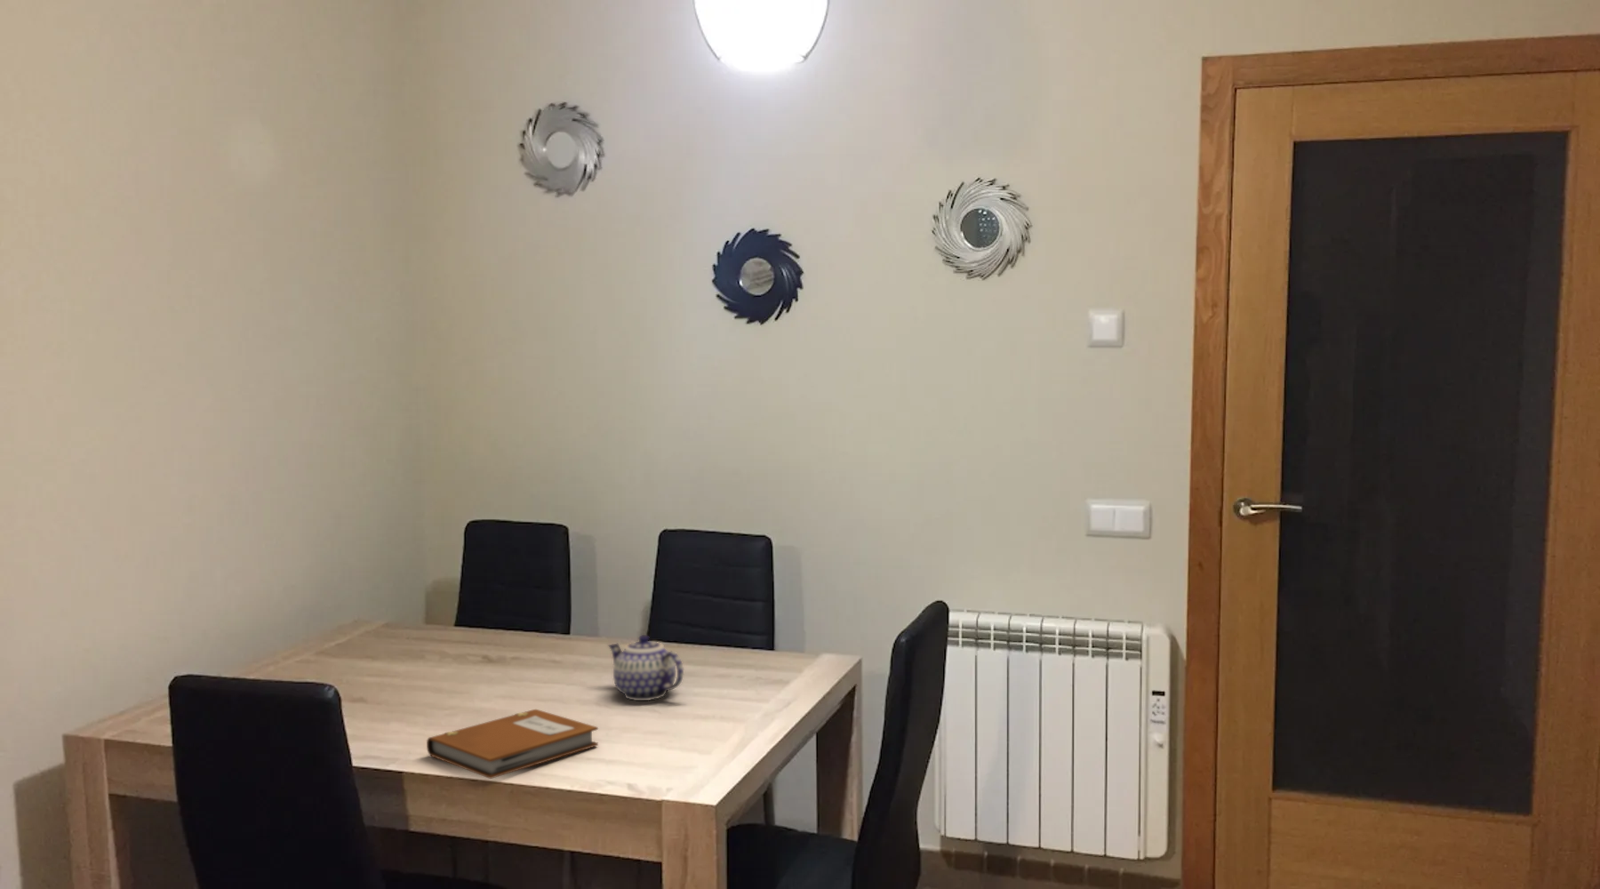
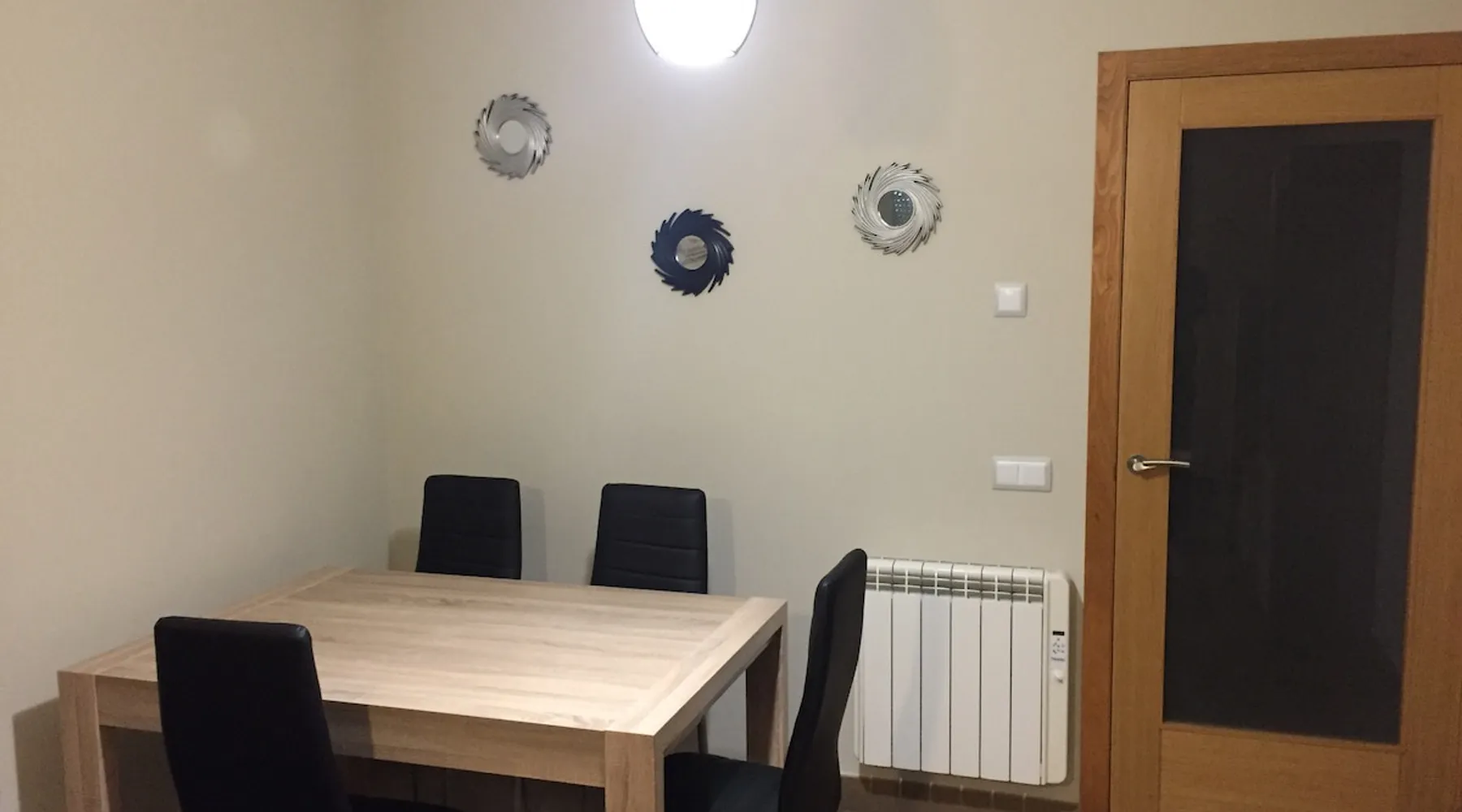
- notebook (515, 740)
- teapot (644, 665)
